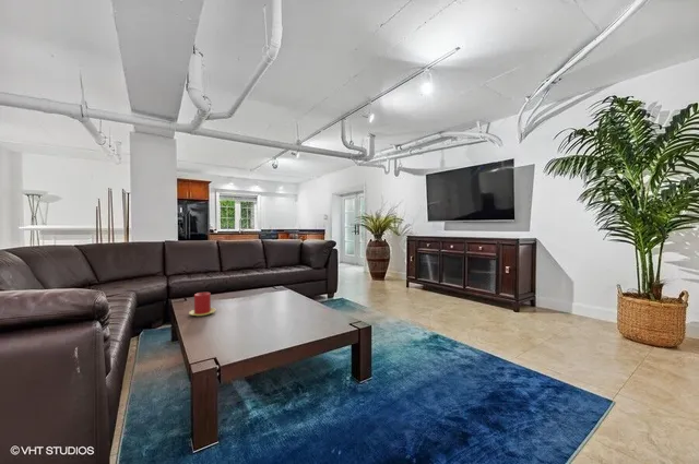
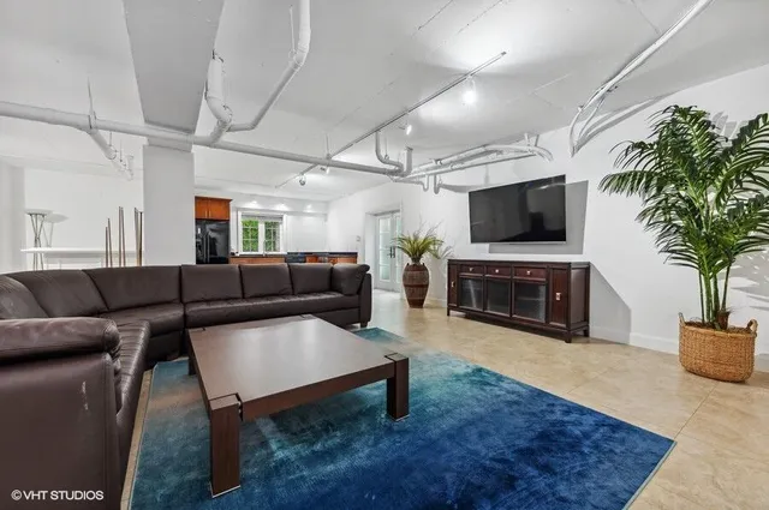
- candle (202, 304)
